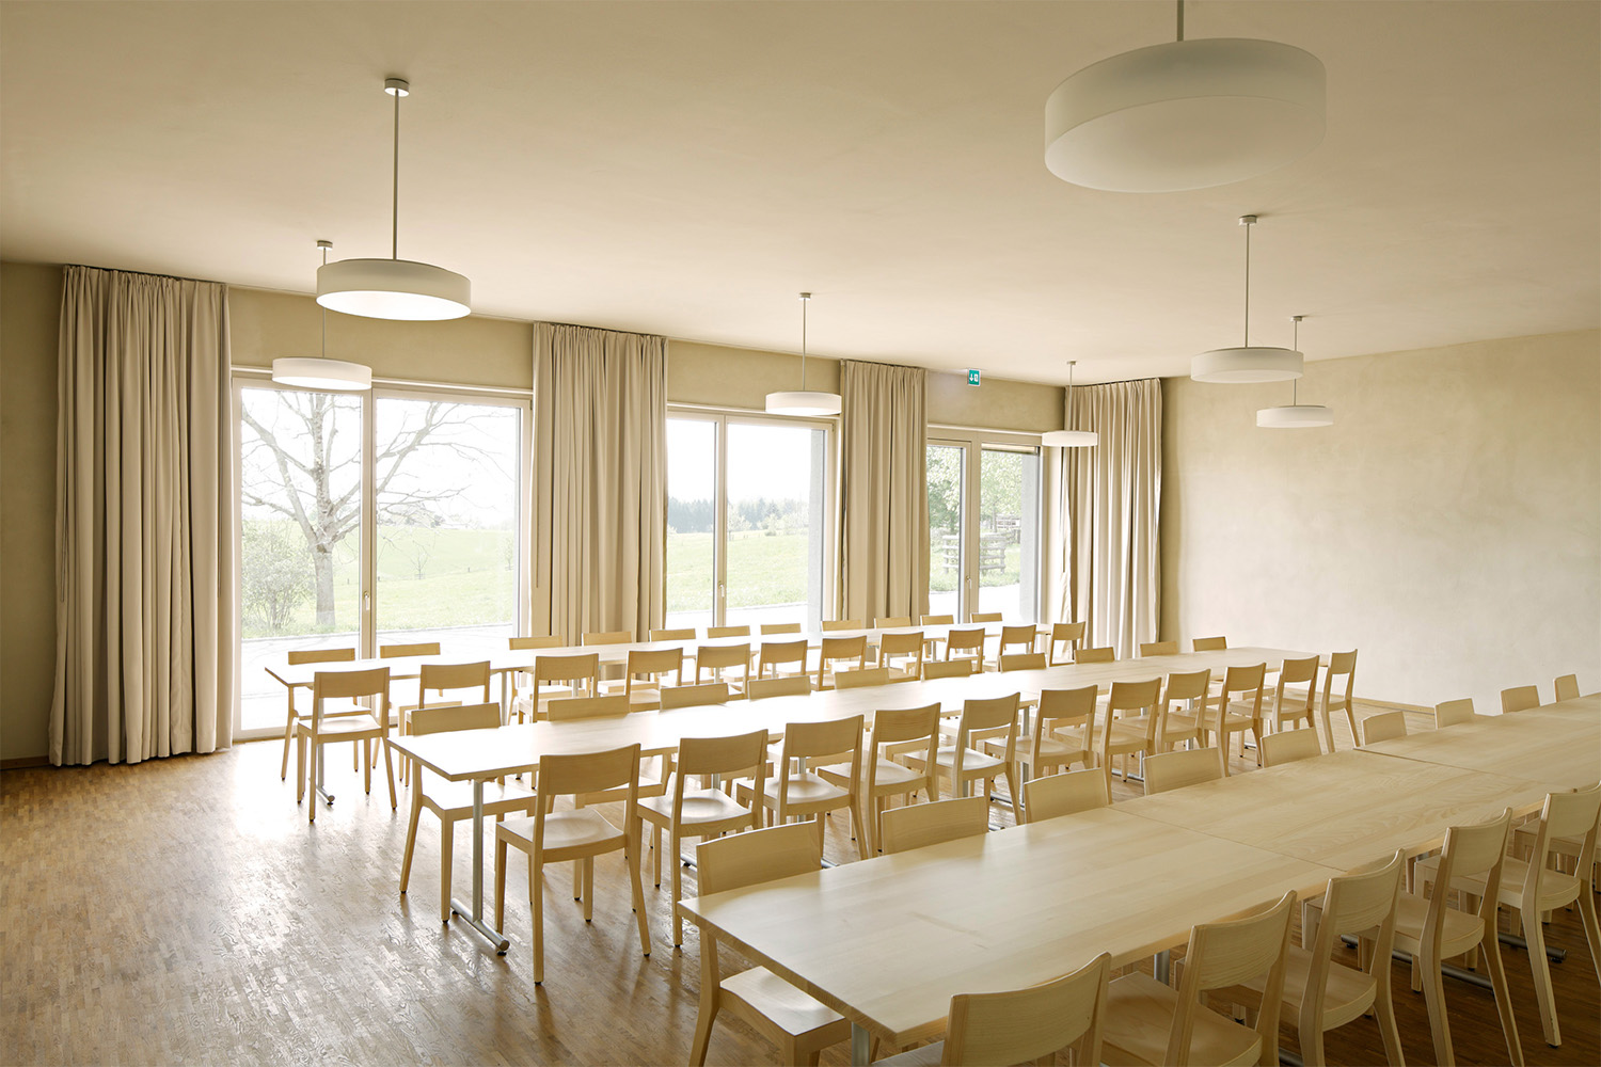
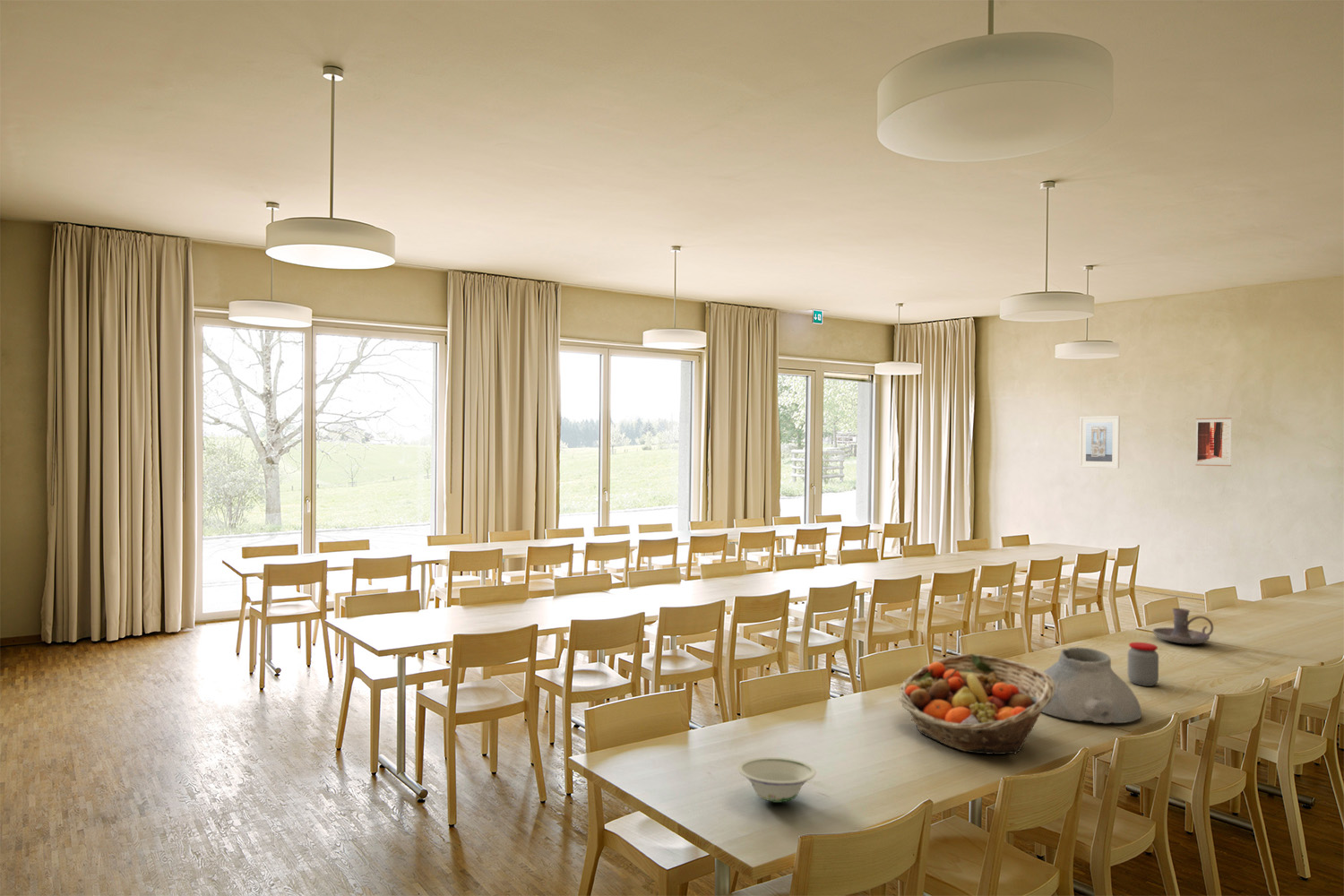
+ bowl (776, 783)
+ jar (1142, 663)
+ wall art (1213, 442)
+ candle holder (1185, 625)
+ fruit basket (973, 701)
+ vase (1081, 680)
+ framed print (1098, 442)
